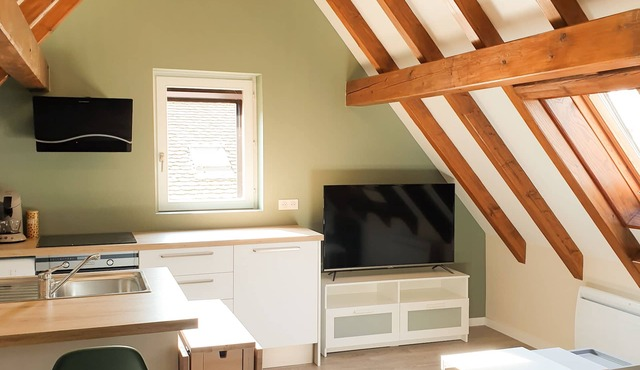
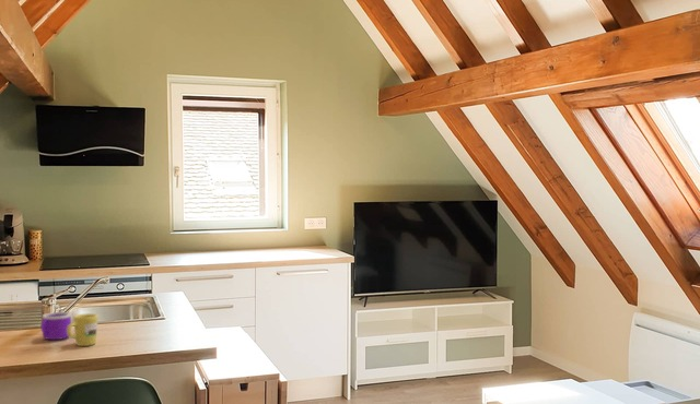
+ mug (81, 331)
+ mug (54, 326)
